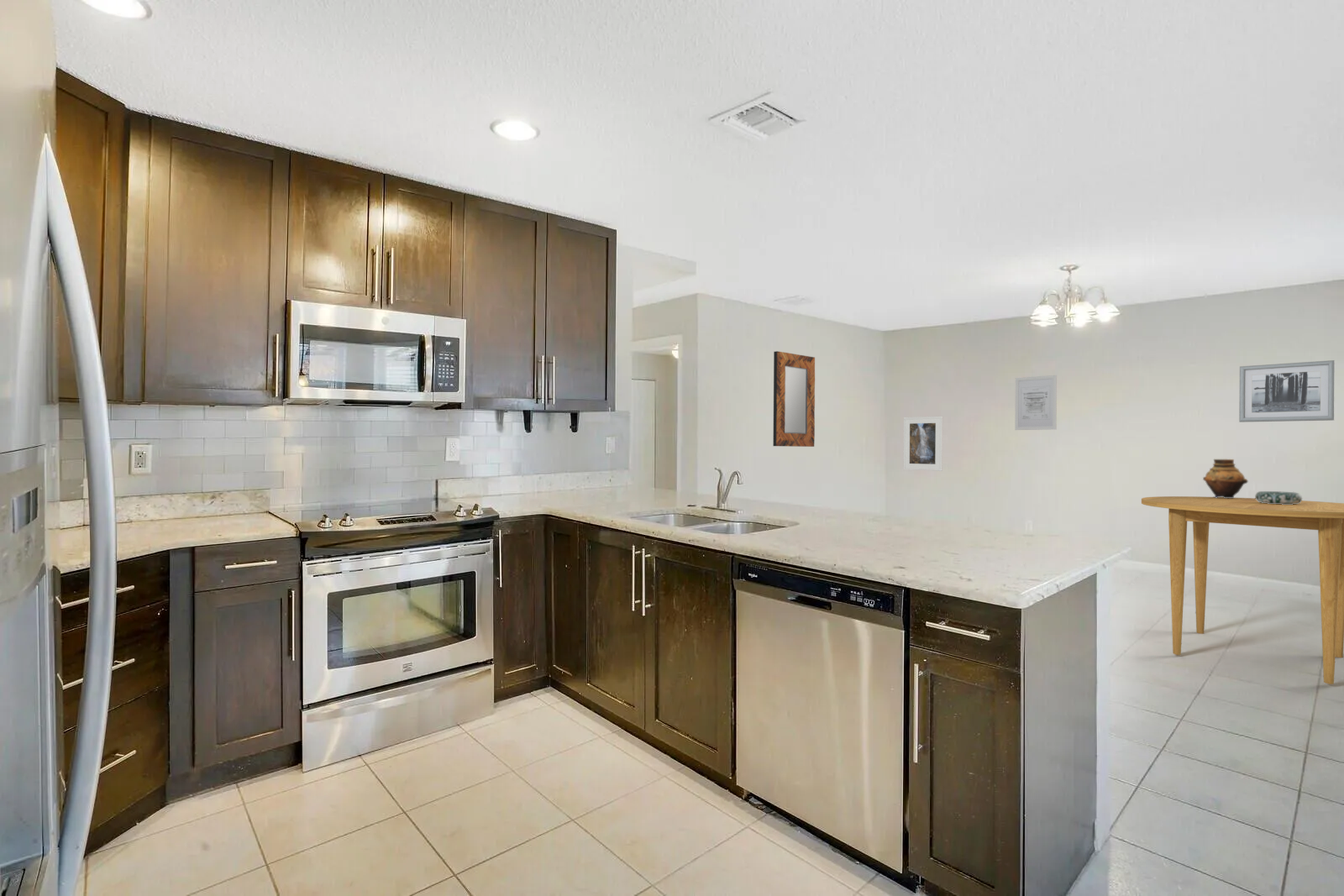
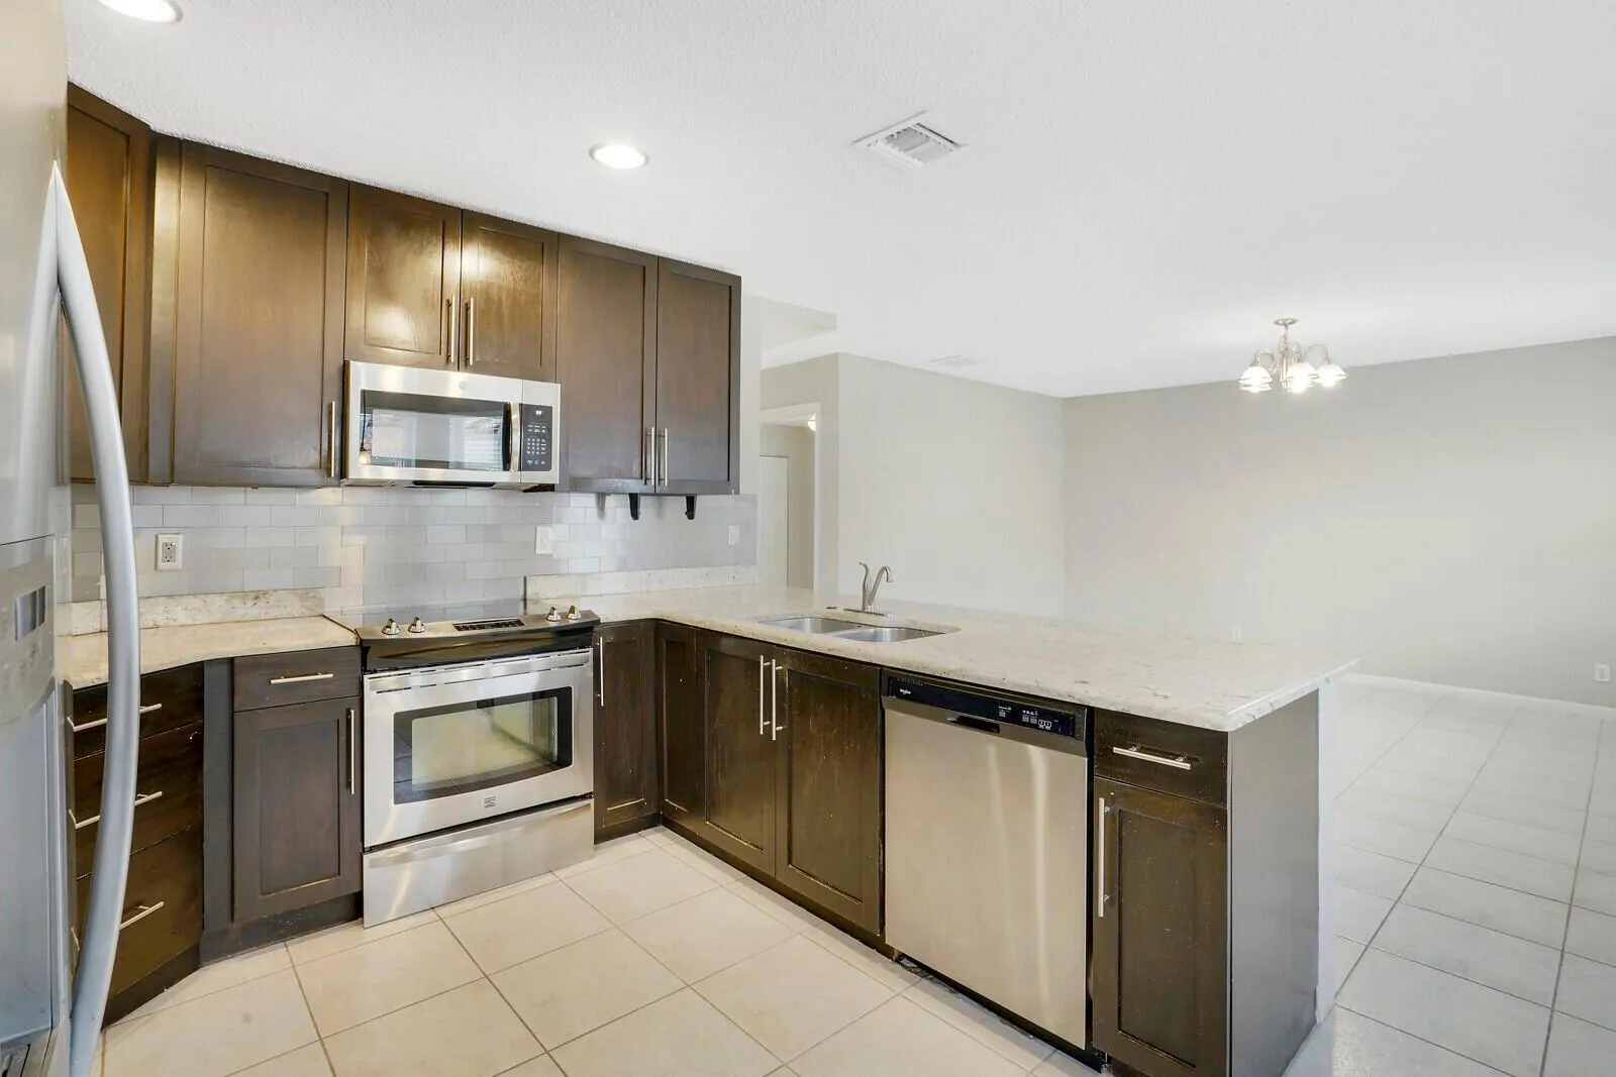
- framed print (922, 443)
- home mirror (795, 400)
- dining table (1206, 575)
- decorative bowl (1278, 497)
- vase (1223, 478)
- wall art (1285, 392)
- wall art (1035, 403)
